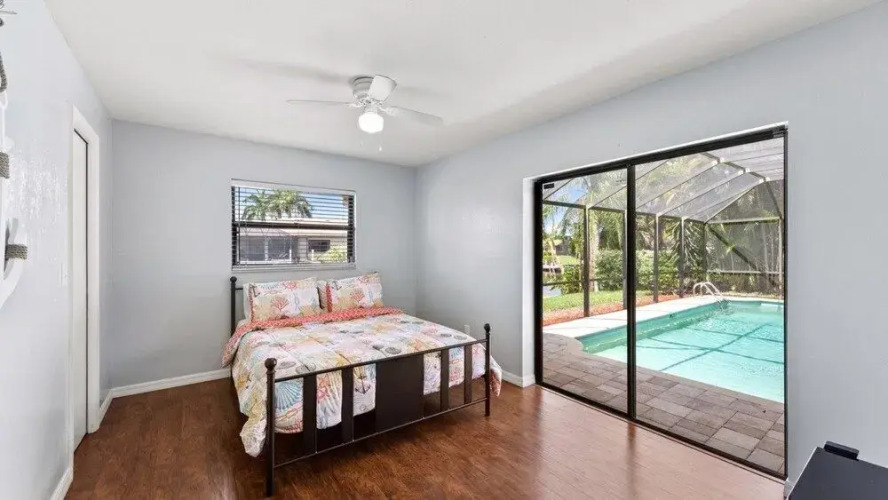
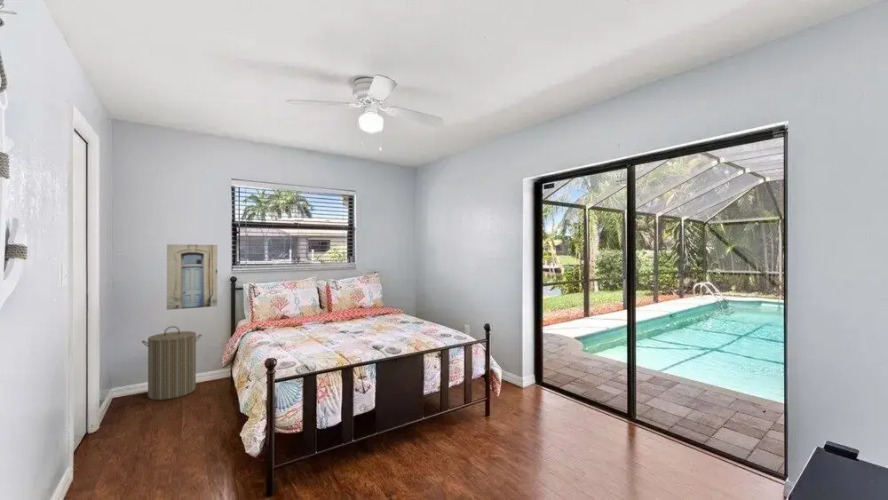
+ wall art (192, 276)
+ laundry hamper (172, 359)
